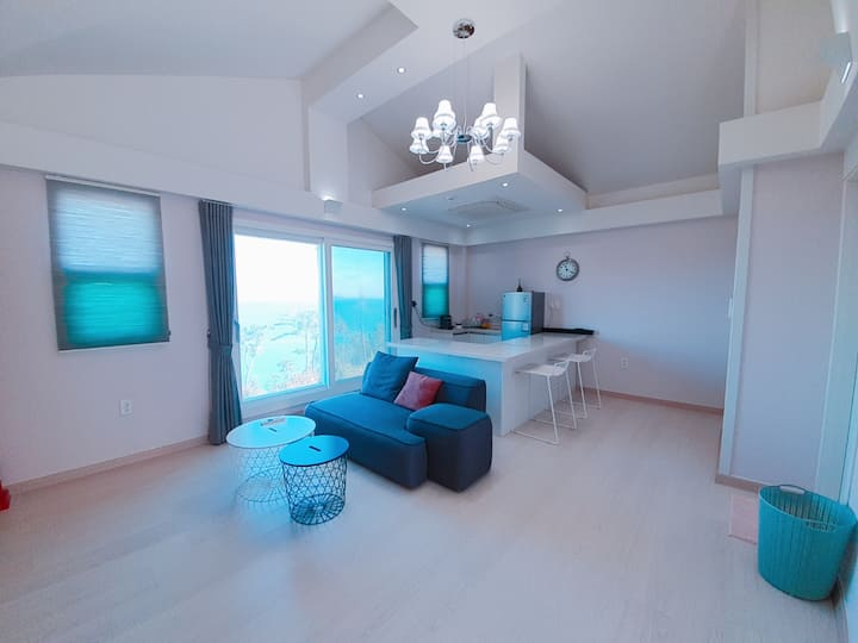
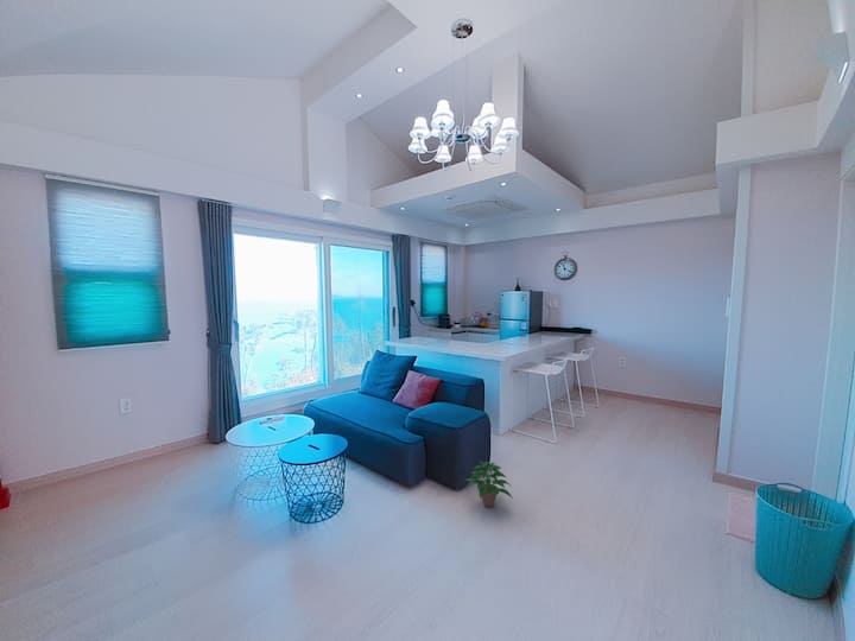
+ potted plant (489, 481)
